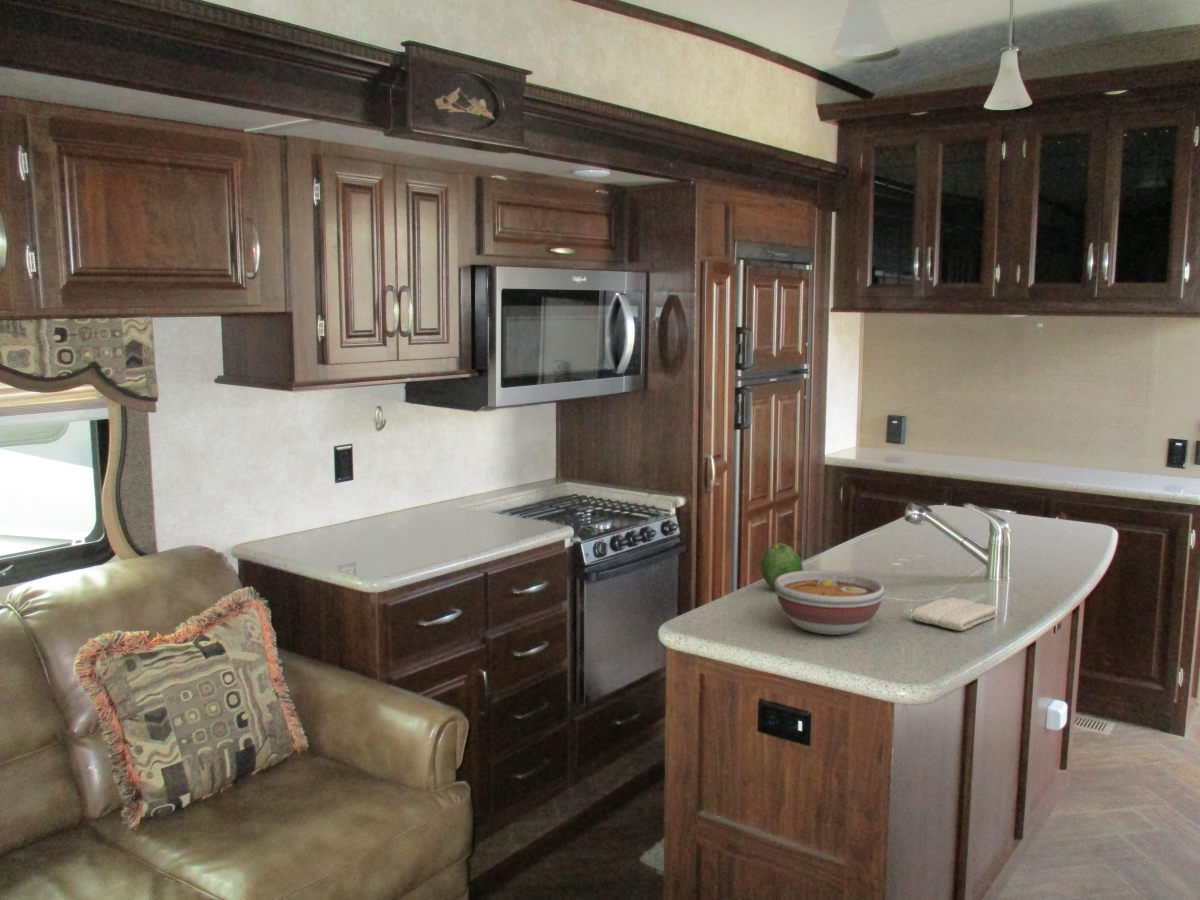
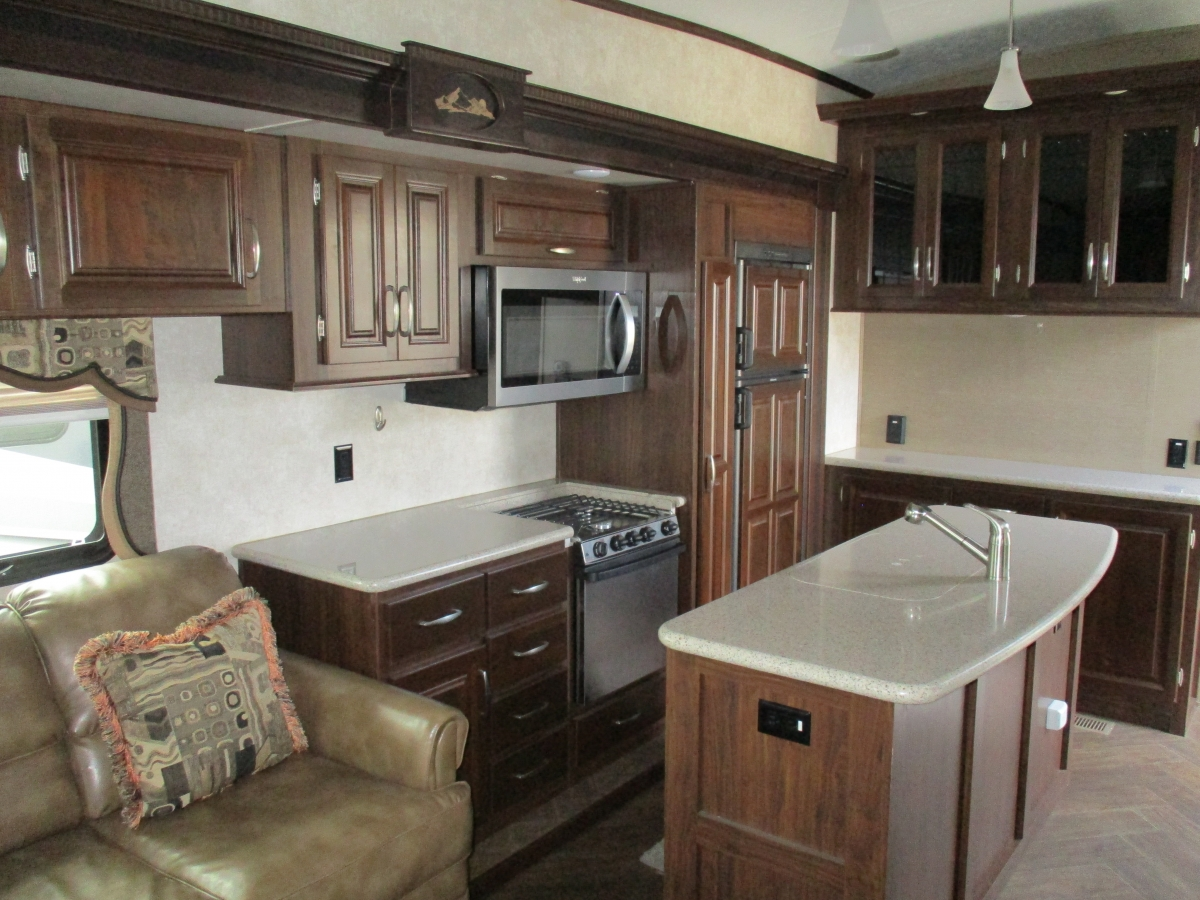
- washcloth (955, 612)
- bowl (828, 605)
- fruit (782, 565)
